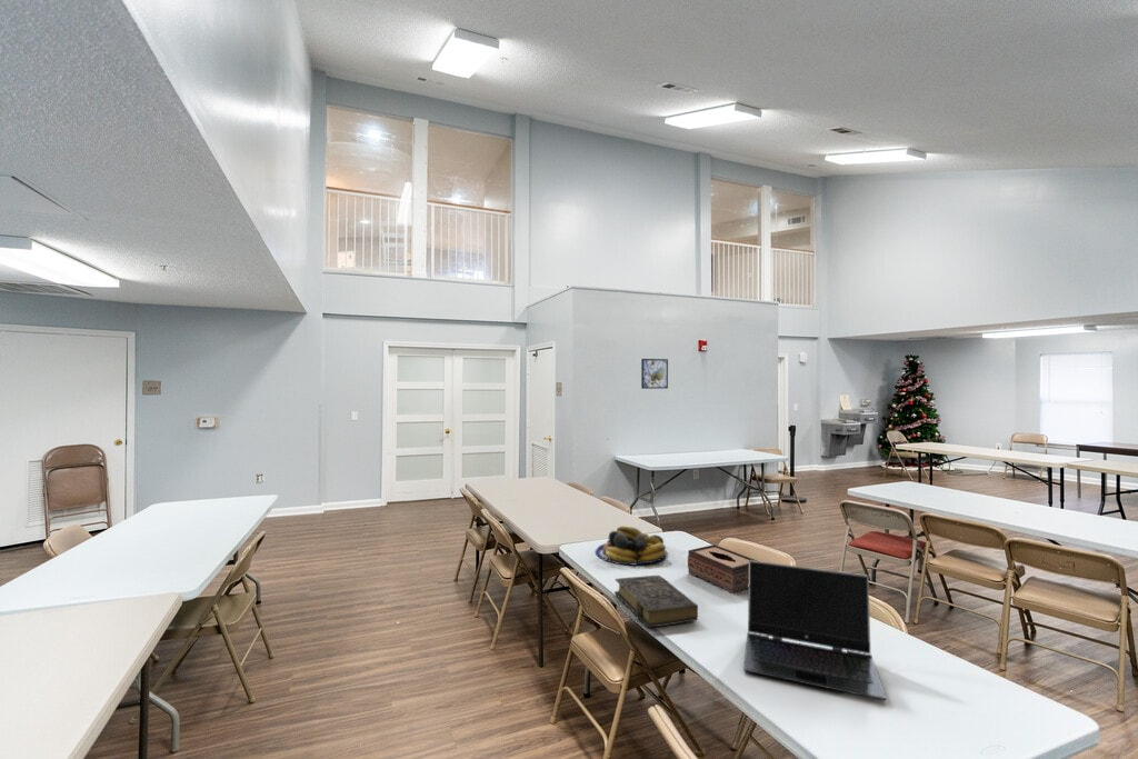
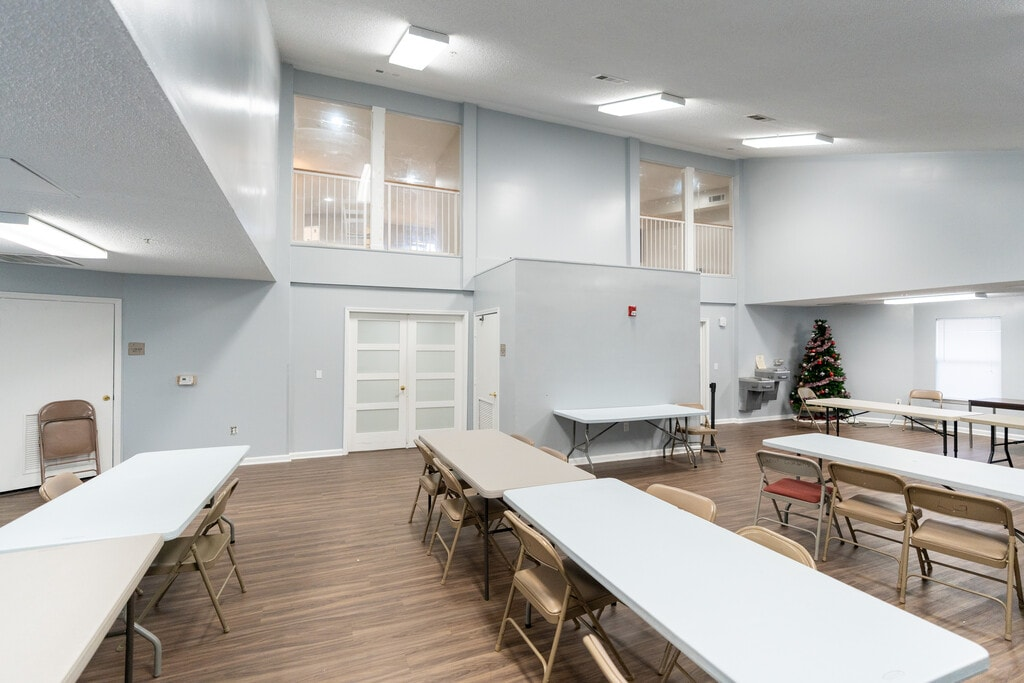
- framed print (655, 373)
- fruit bowl (630, 540)
- tissue box (722, 567)
- laptop computer (808, 622)
- book (653, 598)
